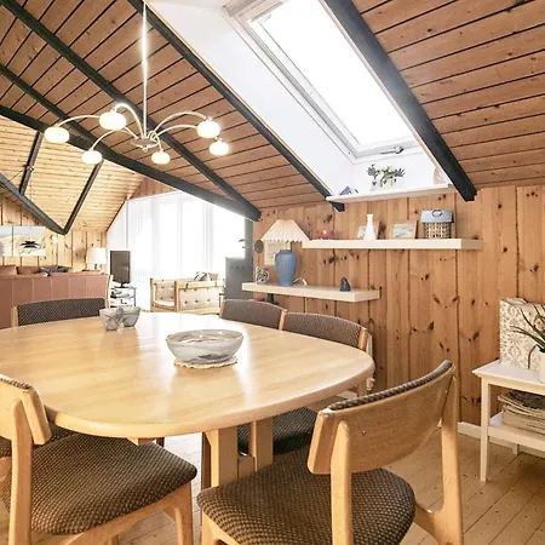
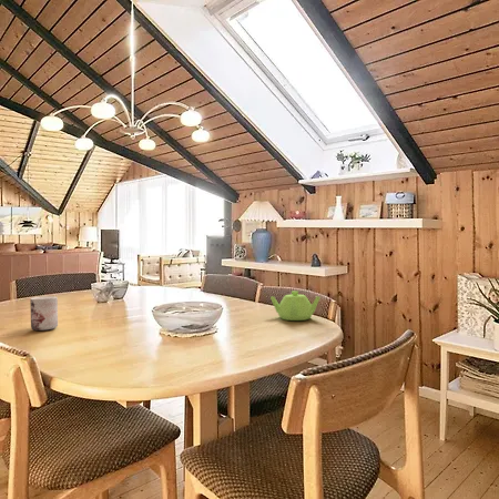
+ mug (43, 313)
+ teapot (295, 304)
